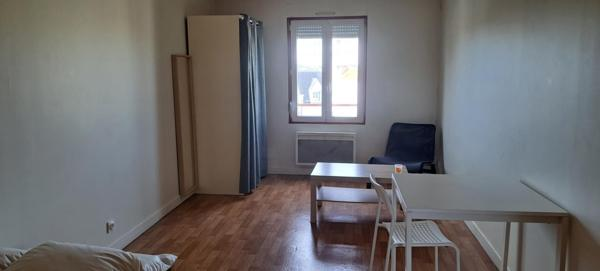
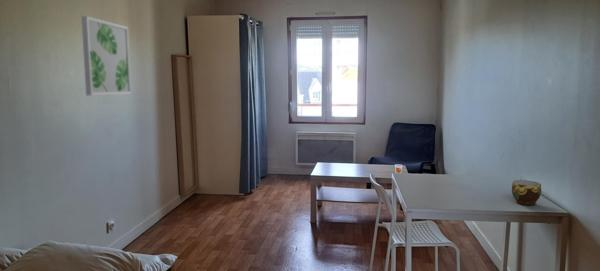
+ cup (526, 192)
+ wall art (108, 58)
